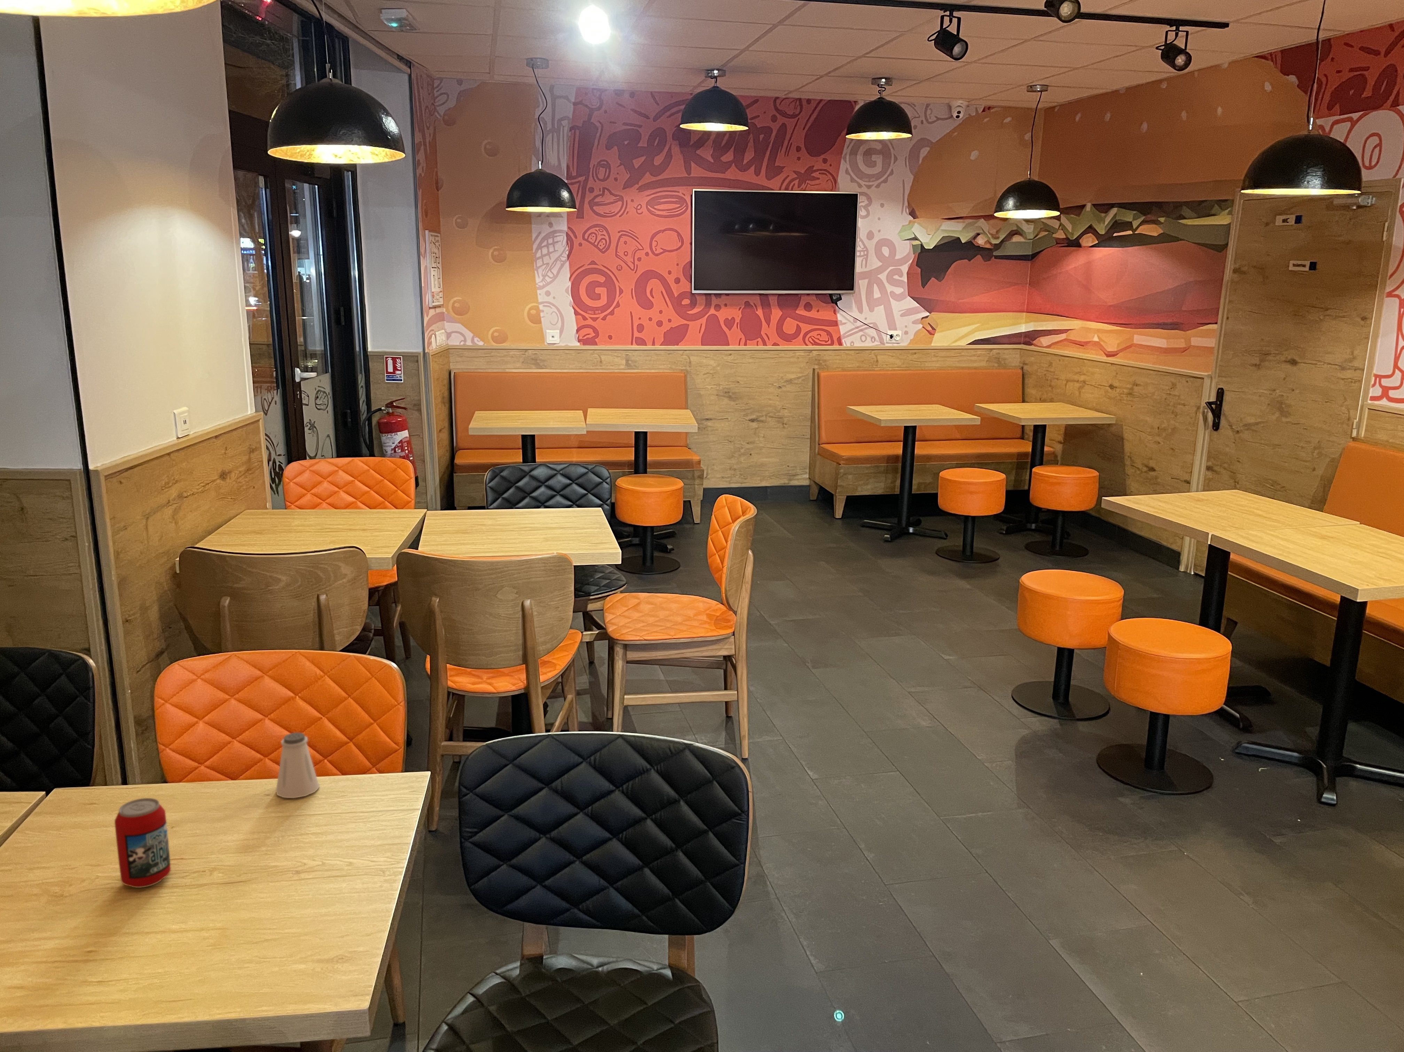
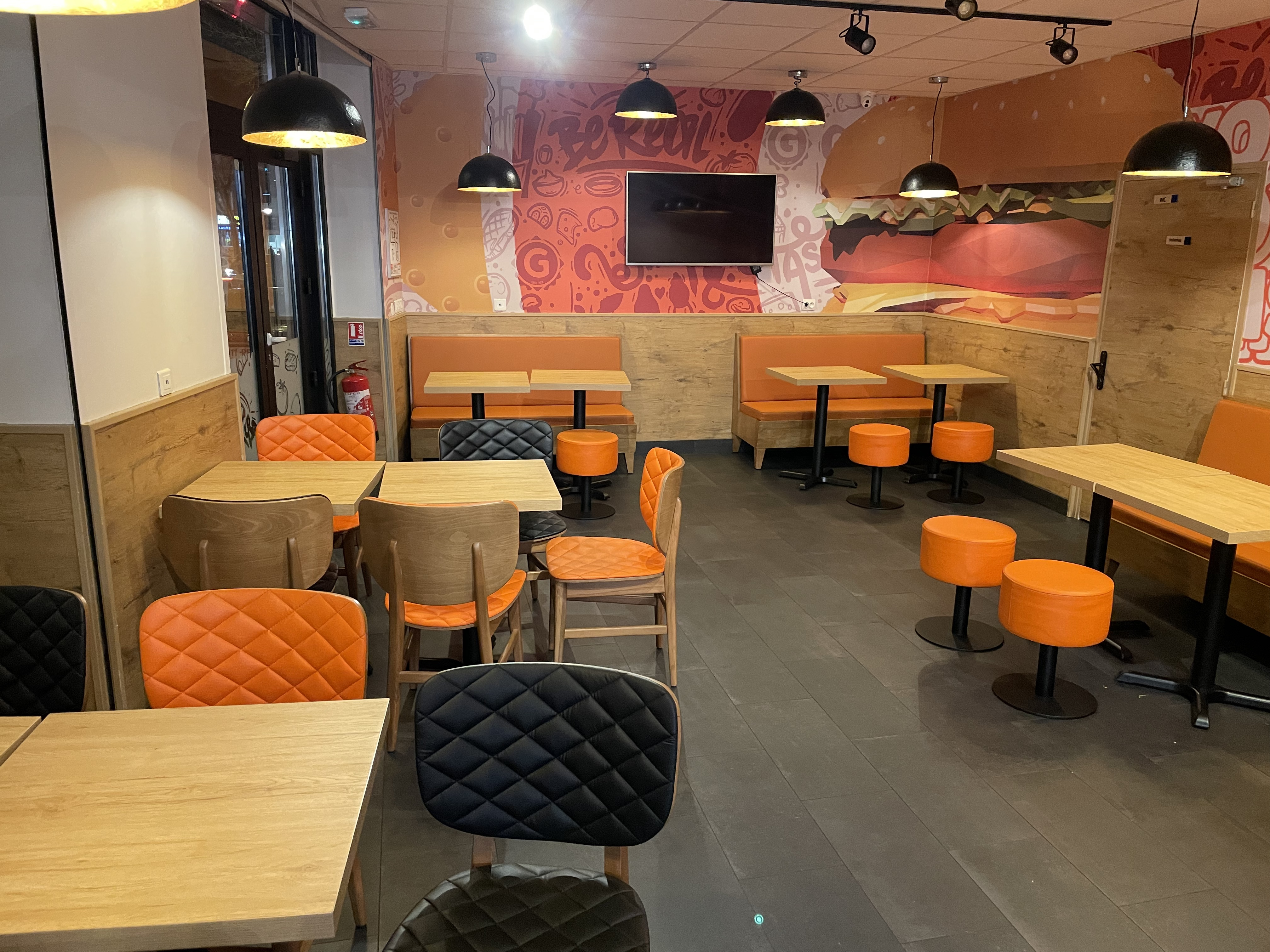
- beverage can (143, 842)
- saltshaker (296, 762)
